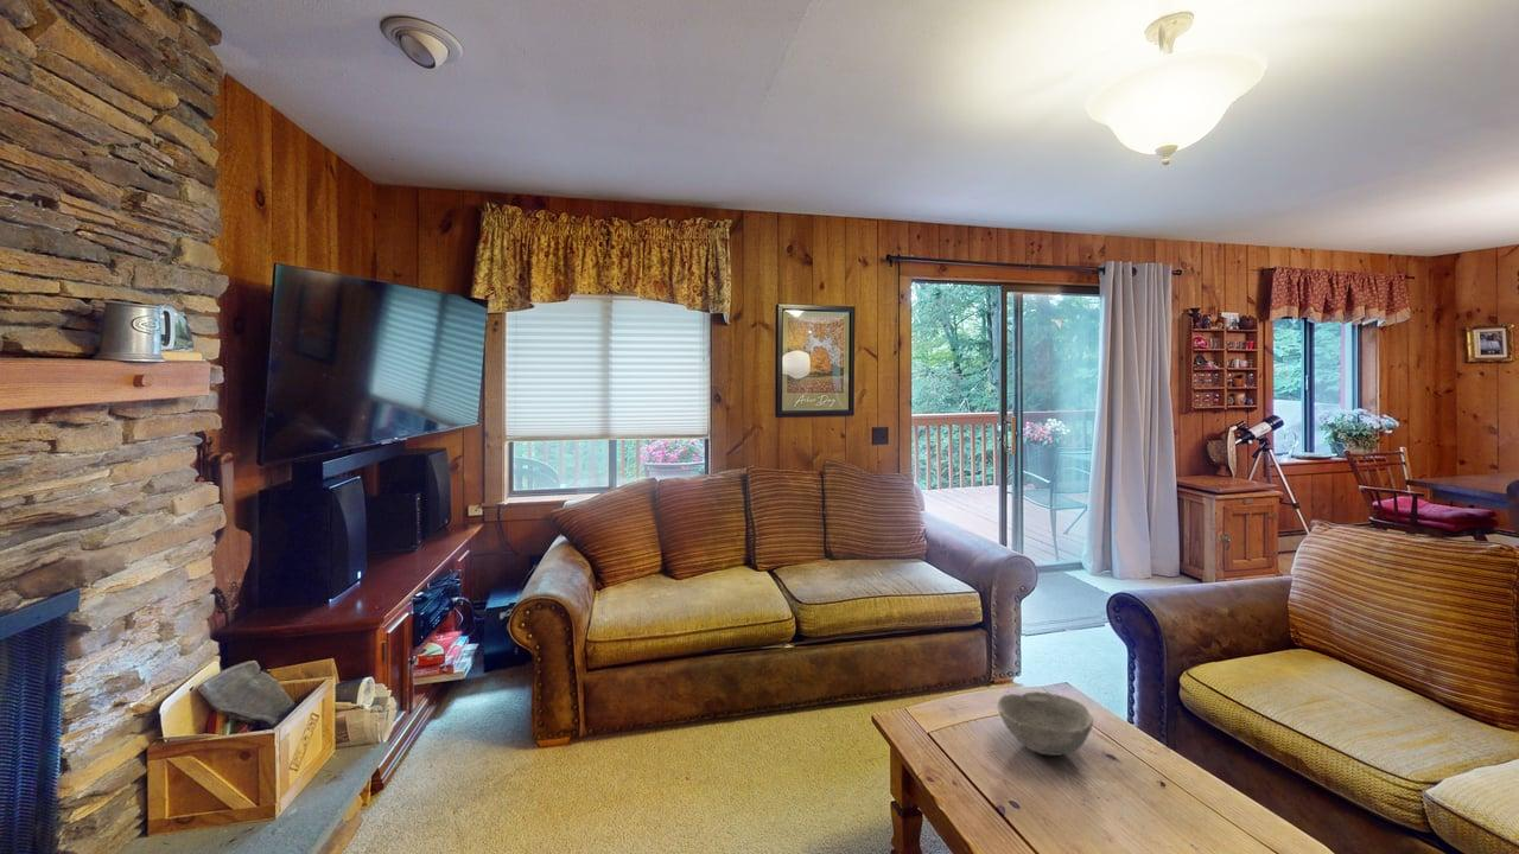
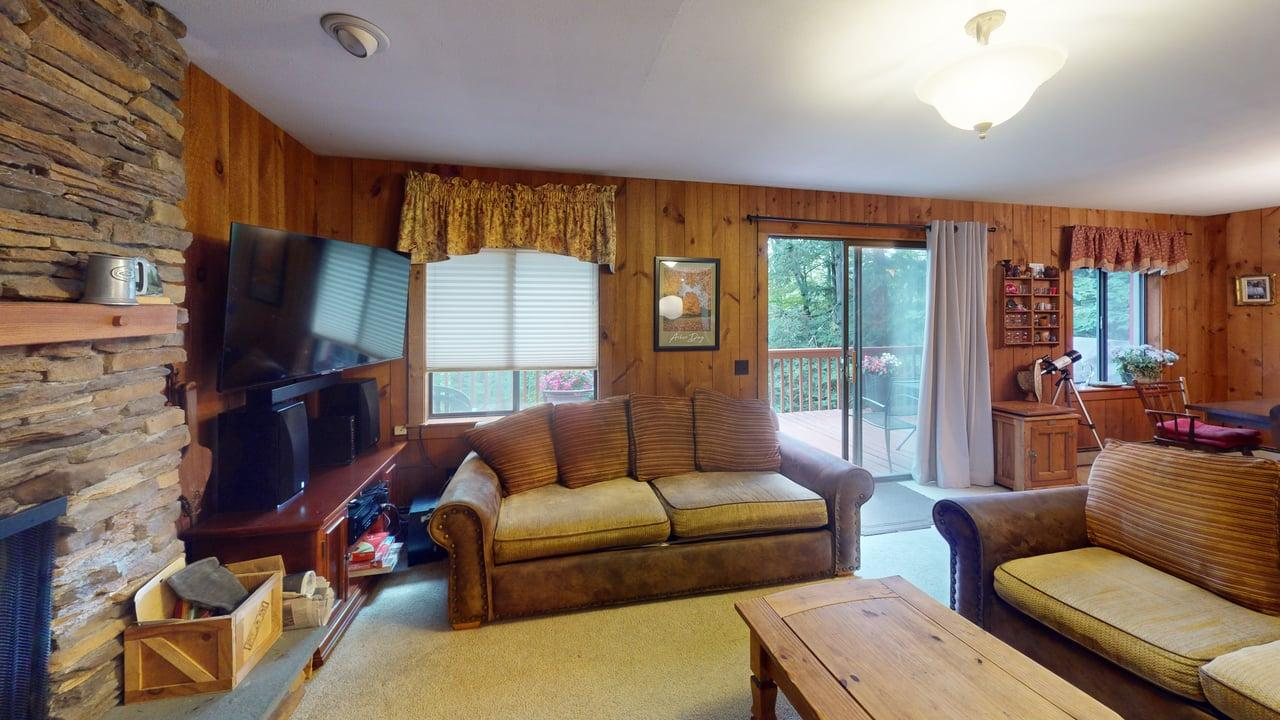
- bowl (1043, 726)
